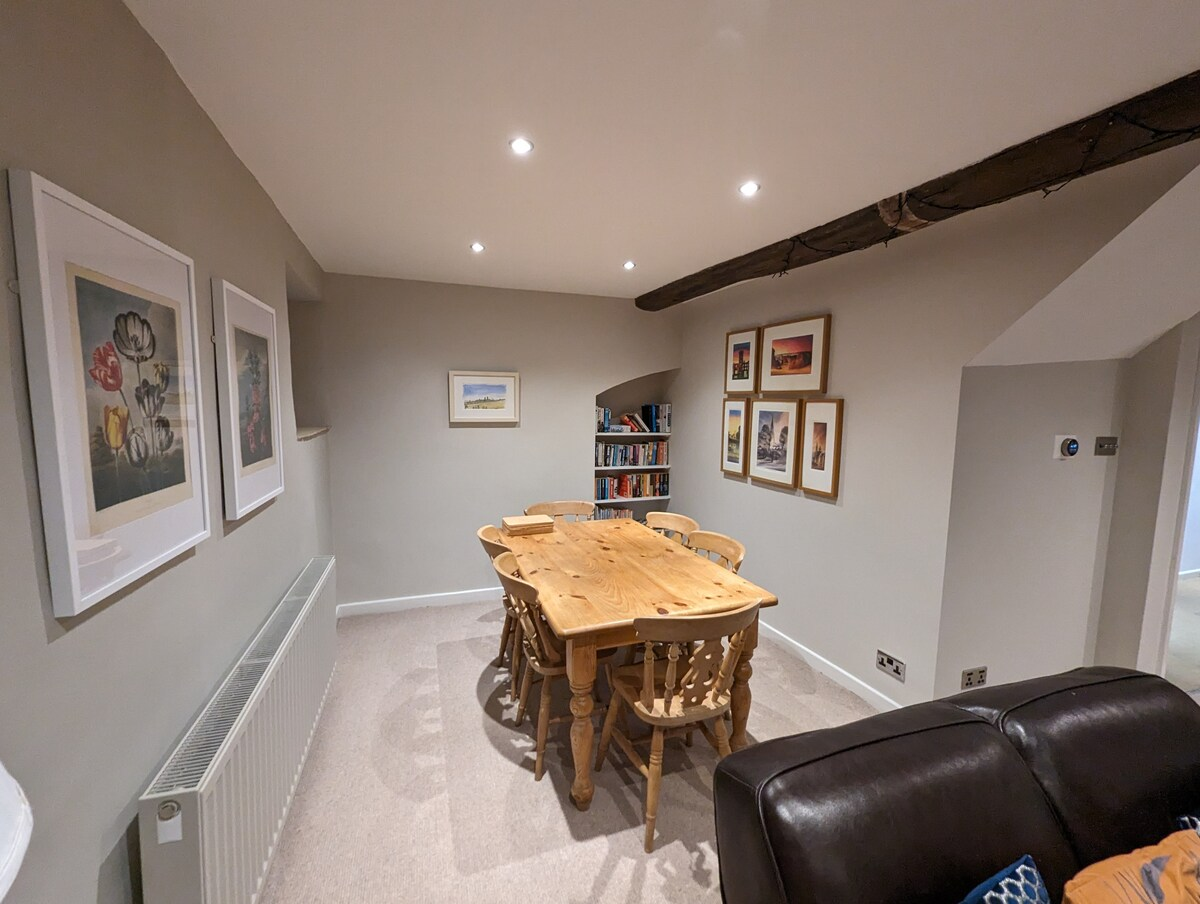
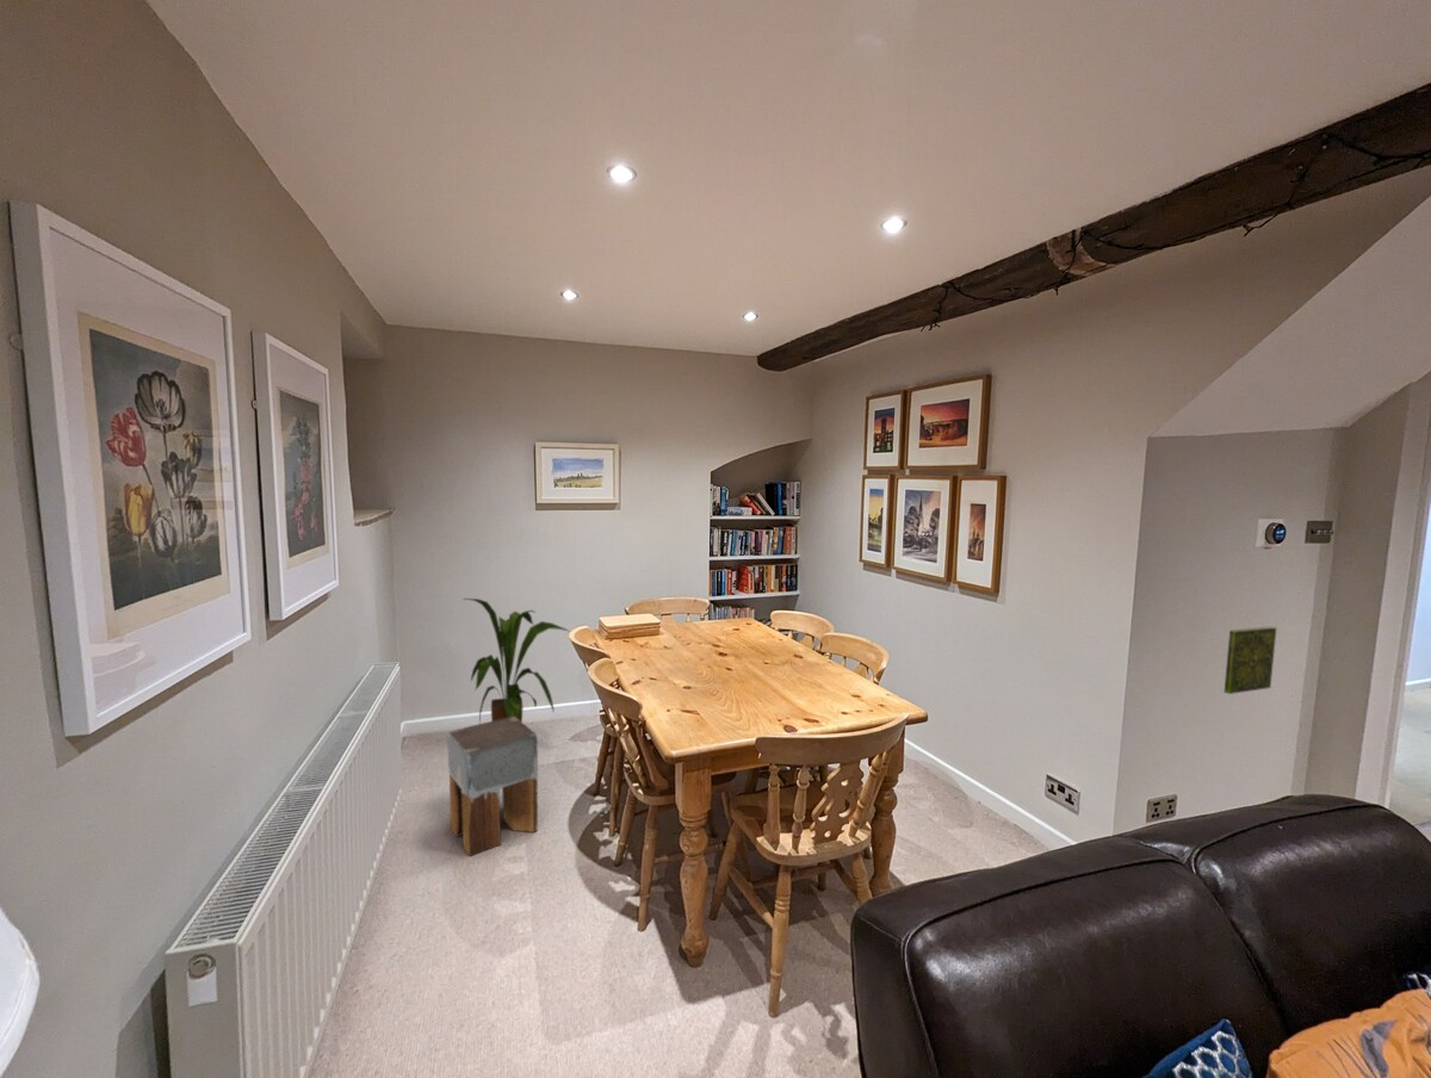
+ stool (493, 781)
+ decorative tile (1250, 659)
+ house plant (521, 670)
